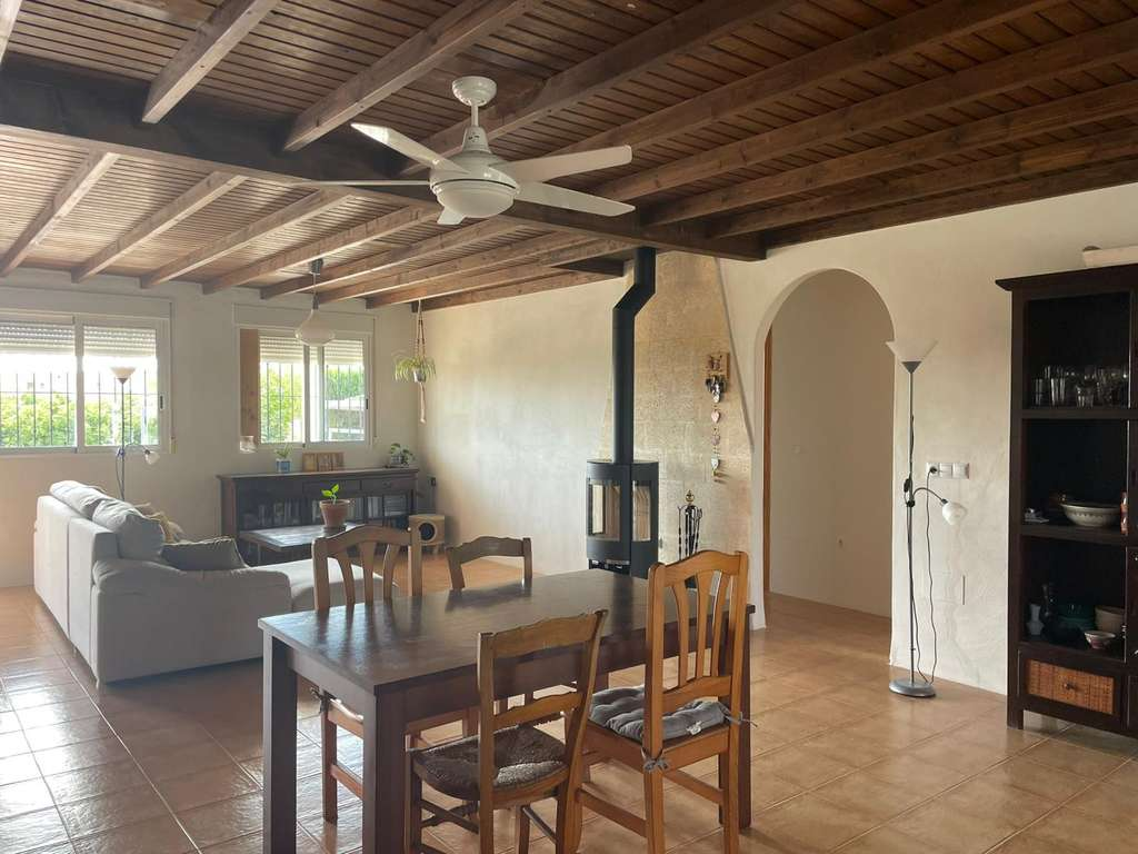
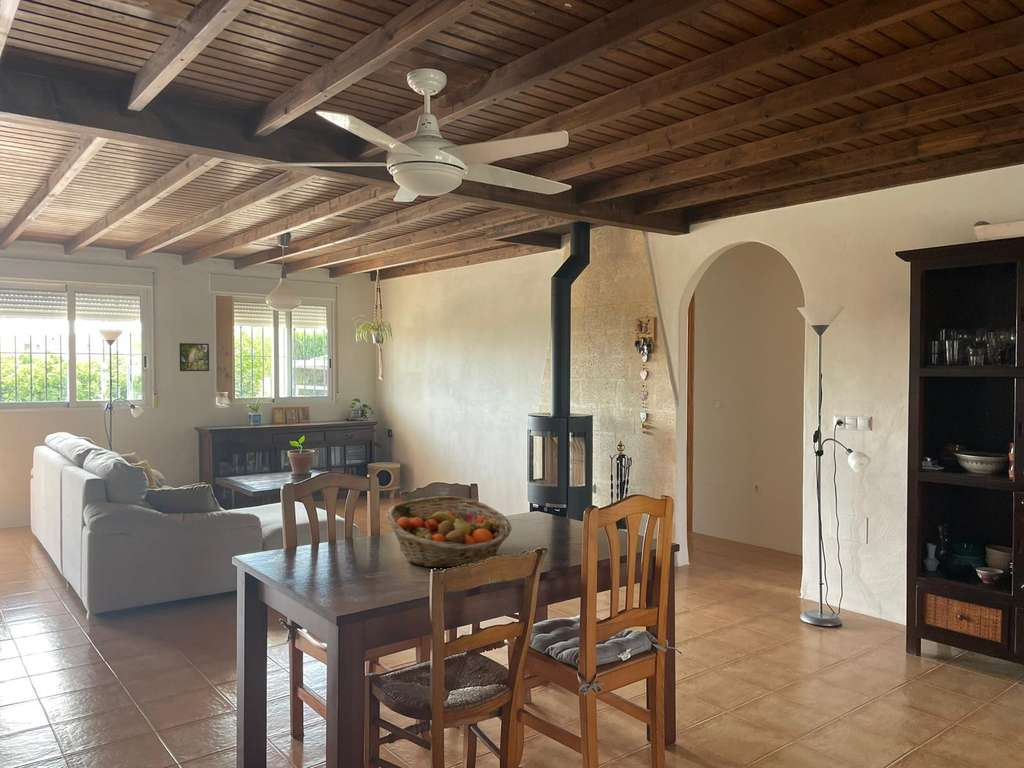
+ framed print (194, 357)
+ fruit basket (449, 530)
